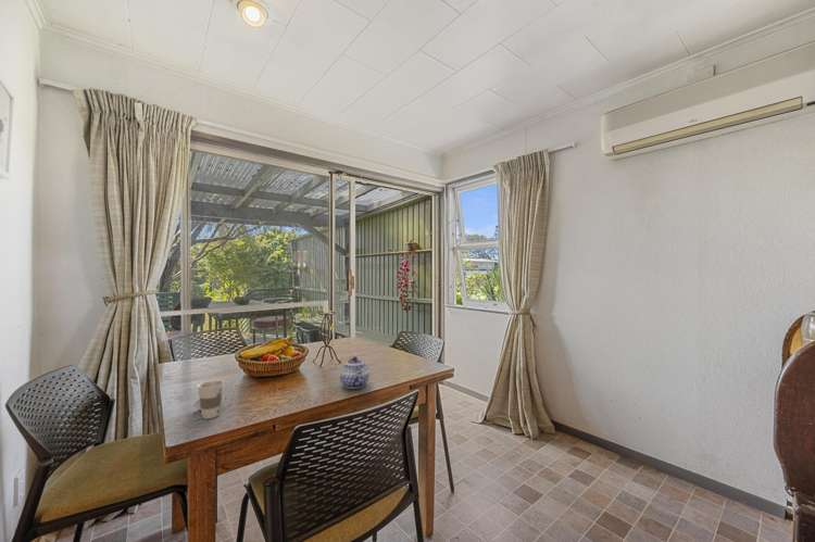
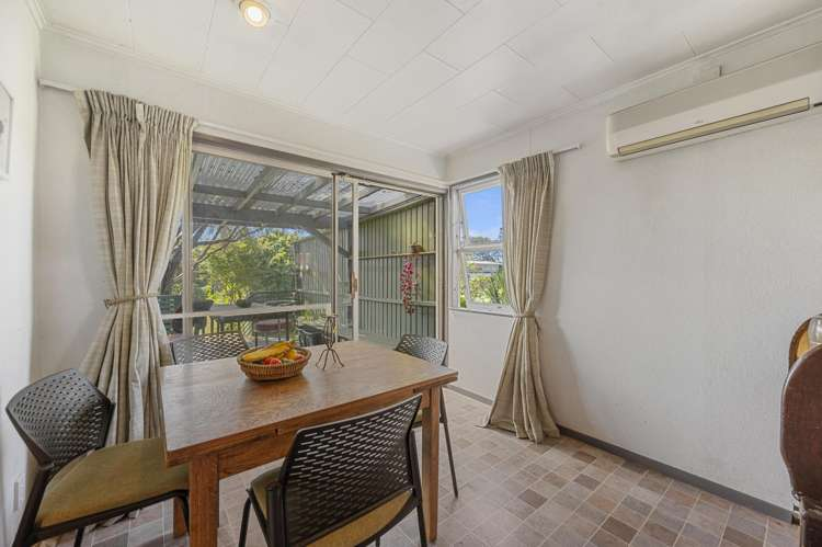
- teapot (354, 370)
- cup (209, 396)
